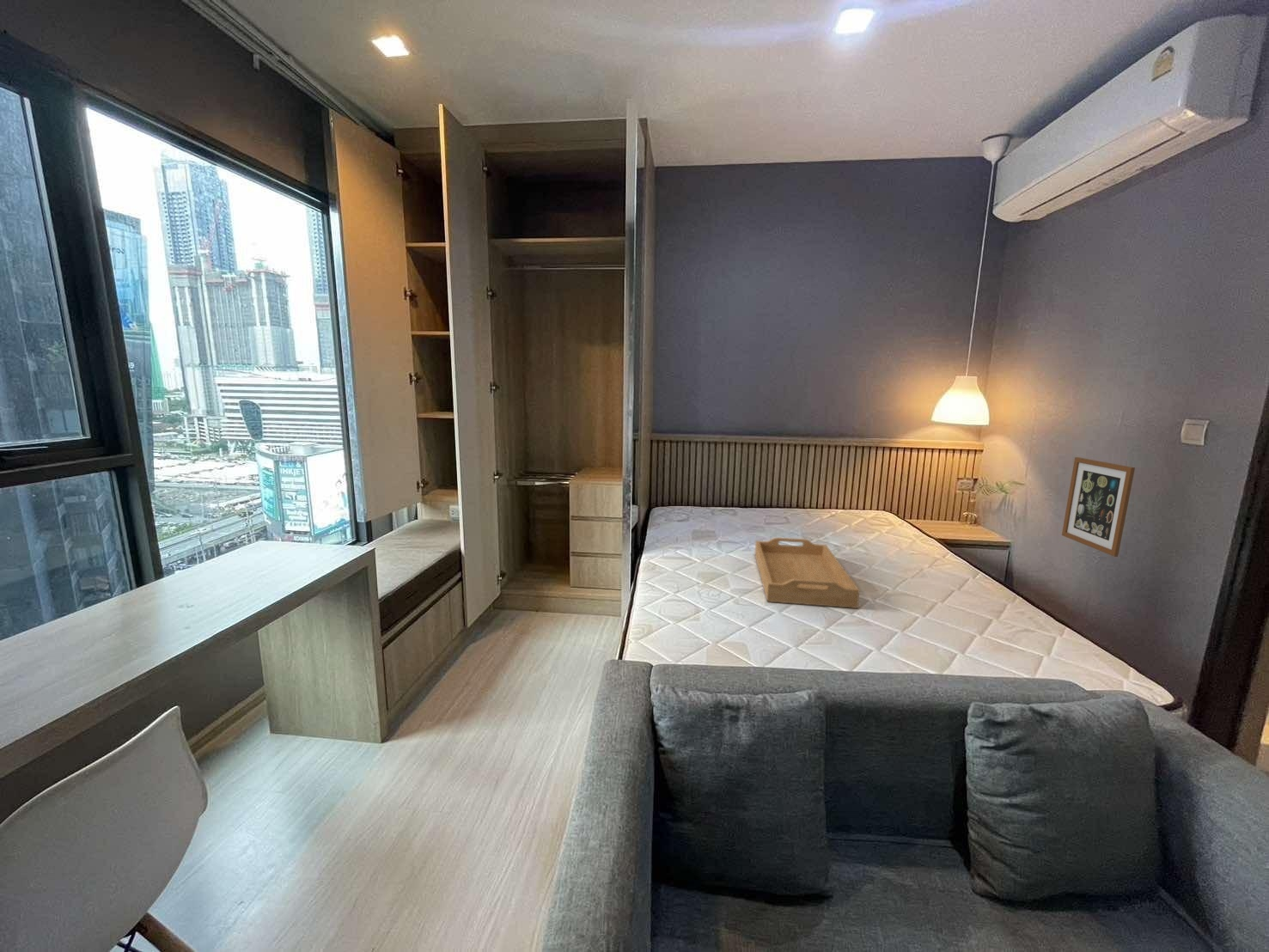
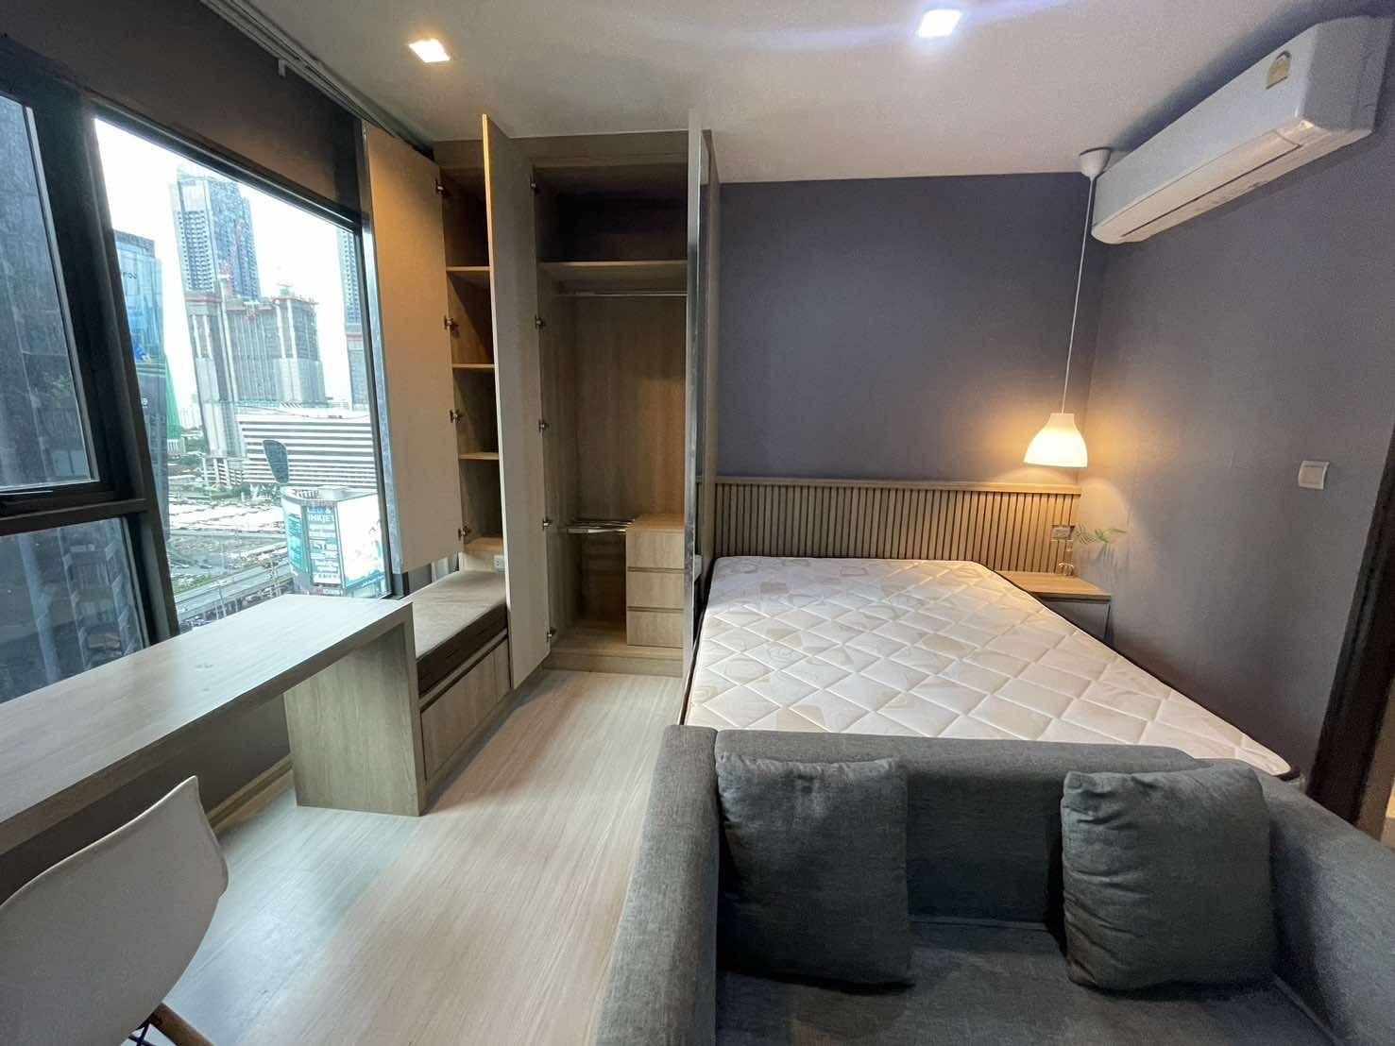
- wall art (1095, 503)
- serving tray (800, 567)
